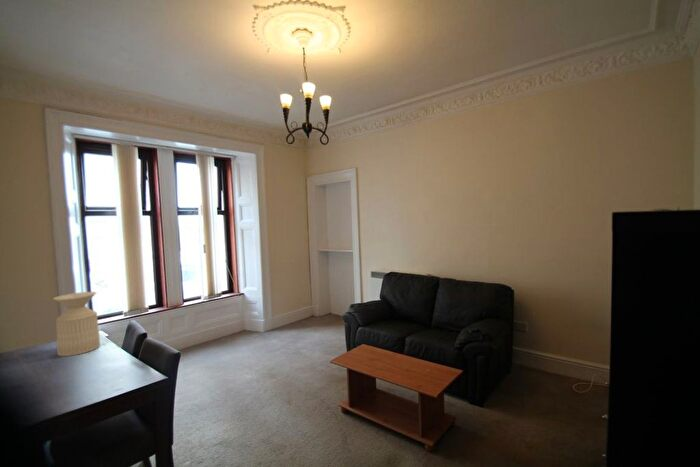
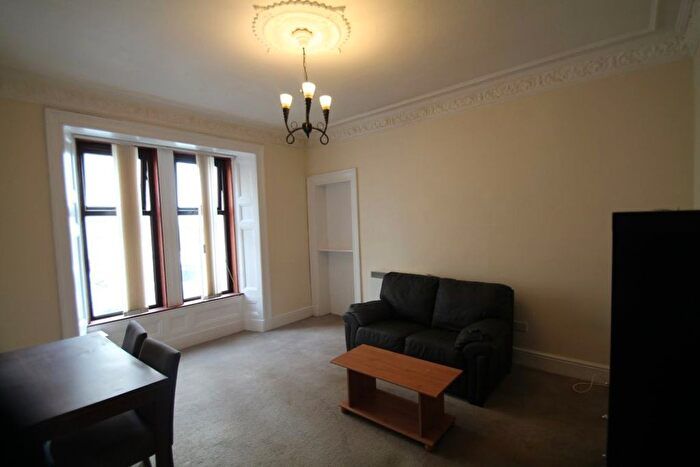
- side table (77, 322)
